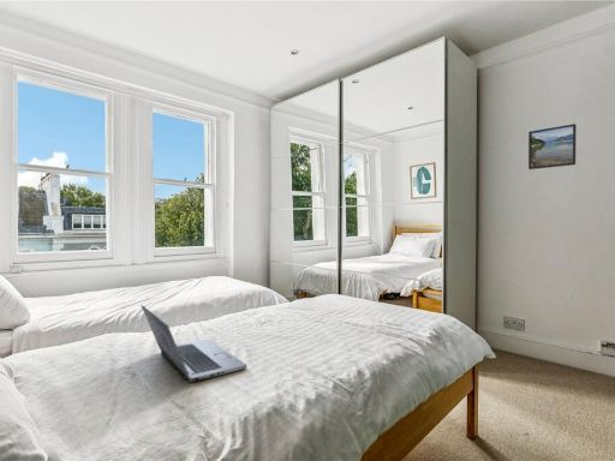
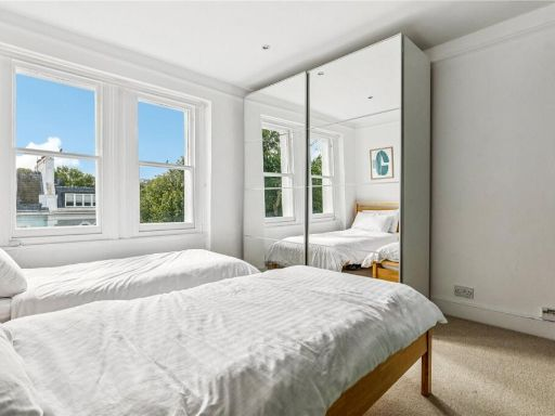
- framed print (551, 146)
- laptop (195, 341)
